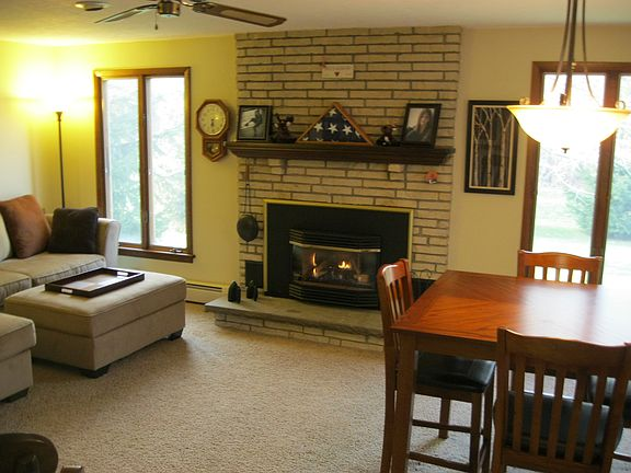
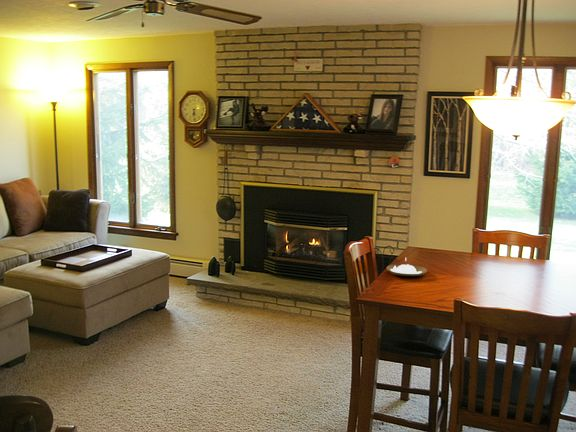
+ placemat (406, 266)
